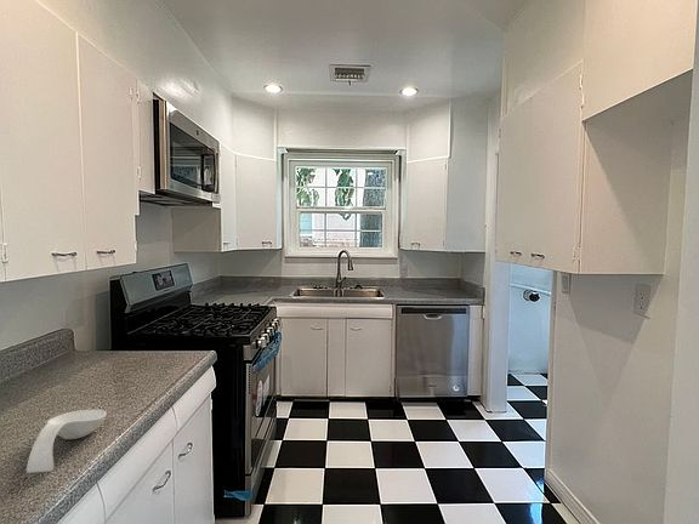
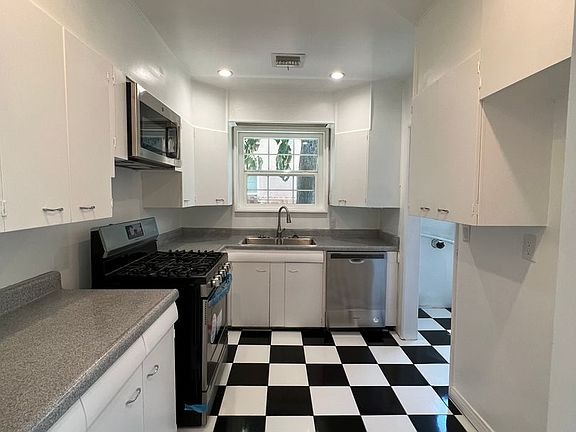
- spoon rest (67, 429)
